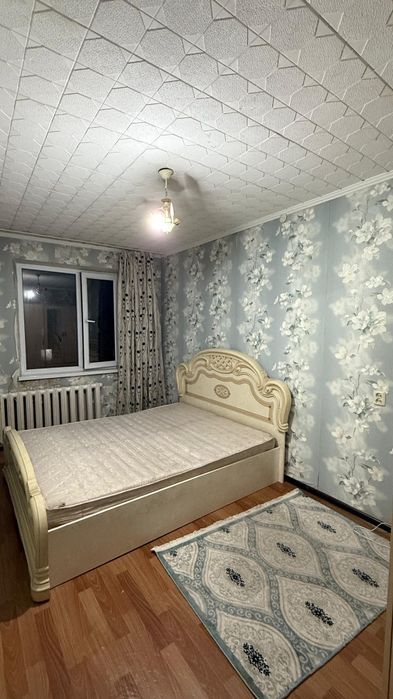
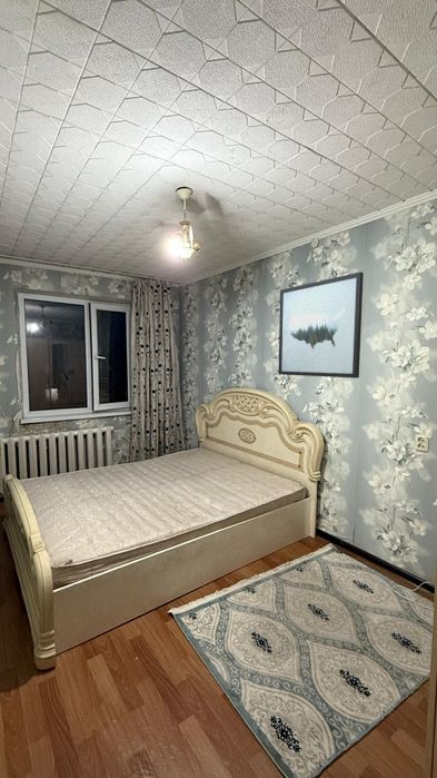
+ wall art (316, 329)
